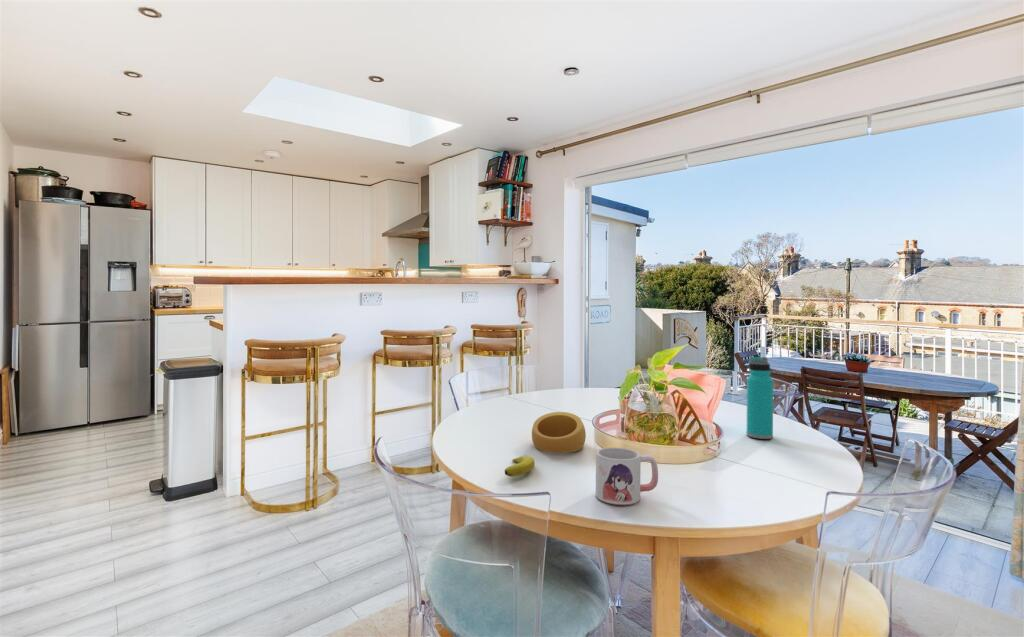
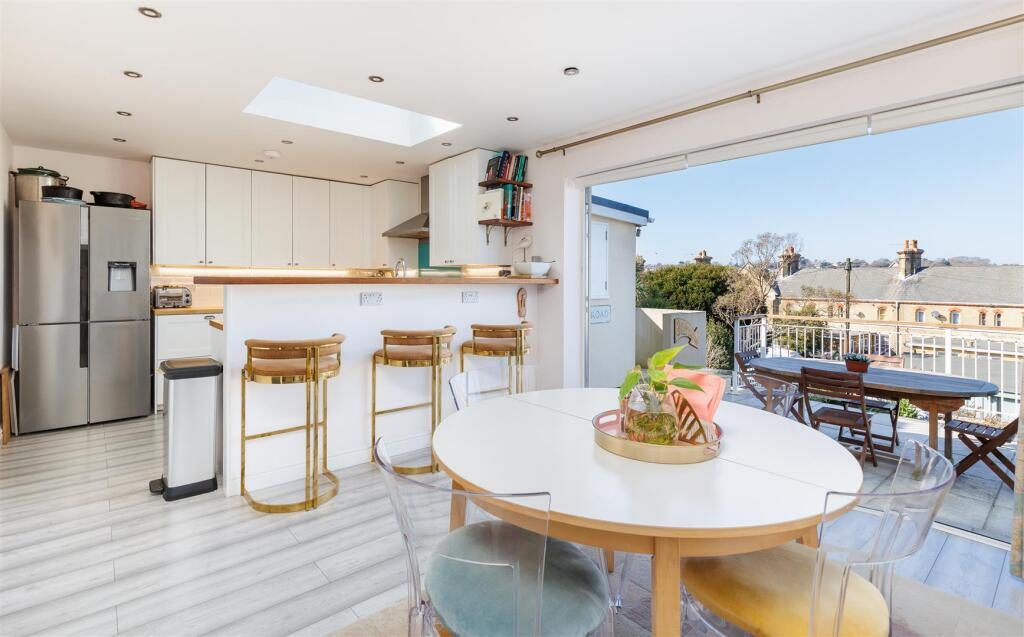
- banana (520, 464)
- mug (626, 474)
- ring (558, 430)
- water bottle (759, 396)
